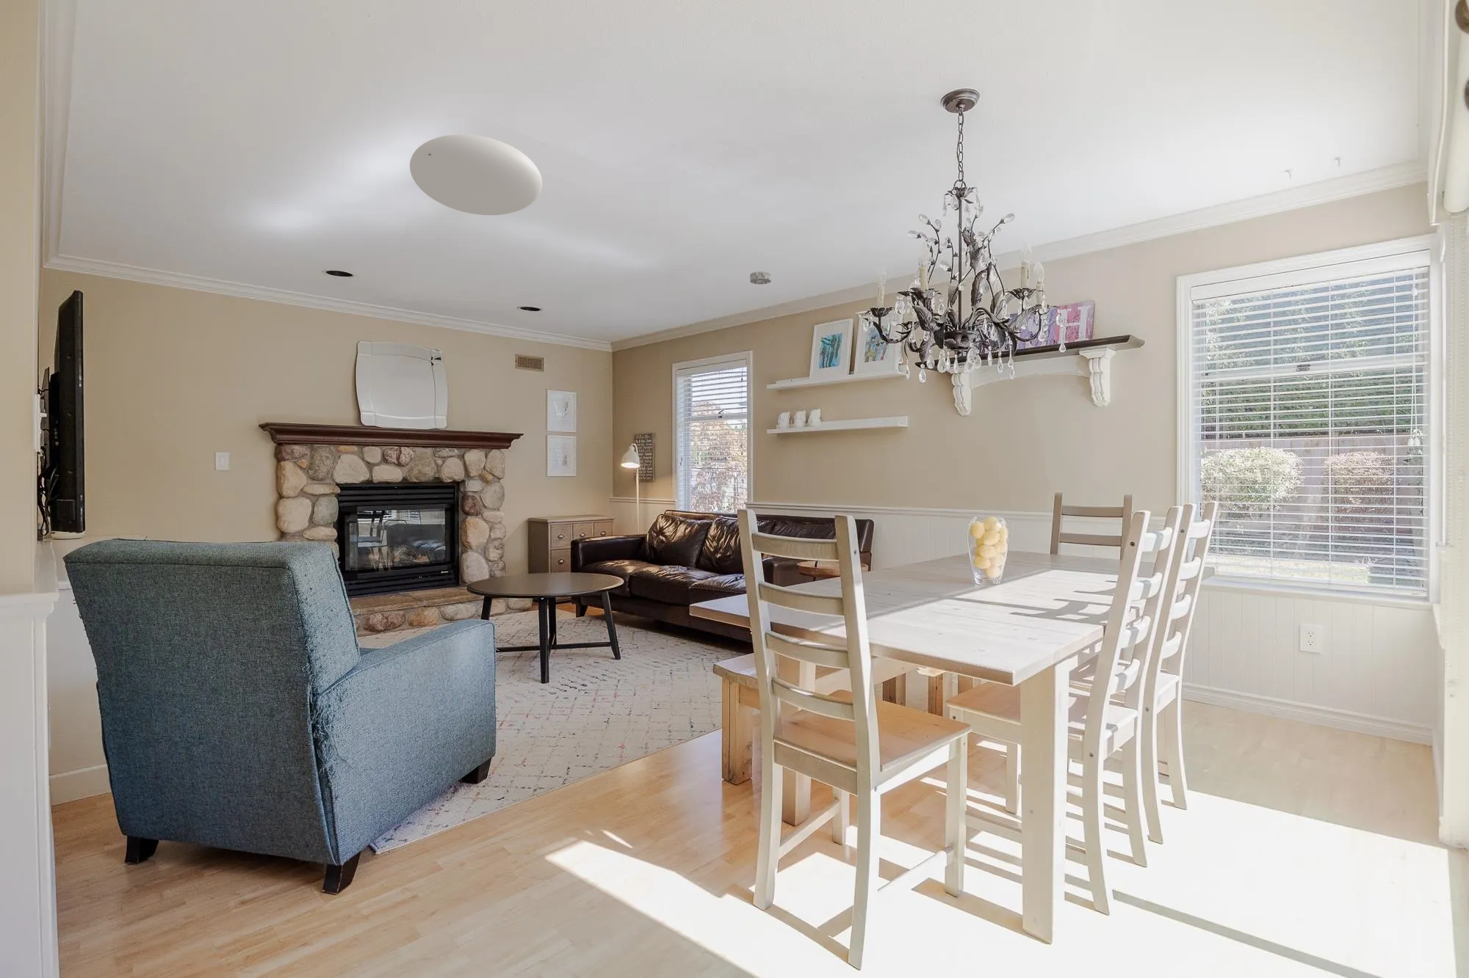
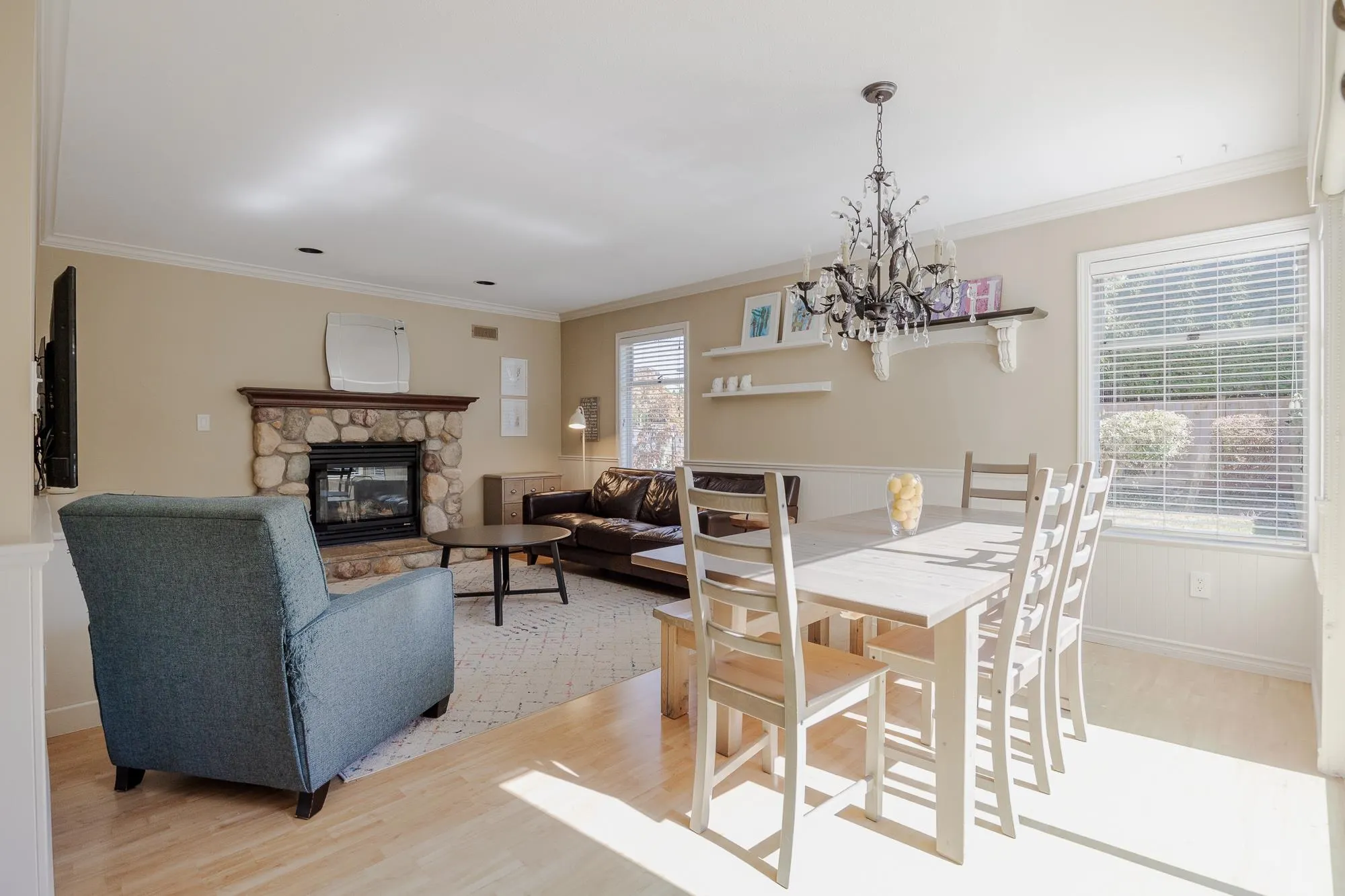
- smoke detector (760, 277)
- ceiling light (477, 177)
